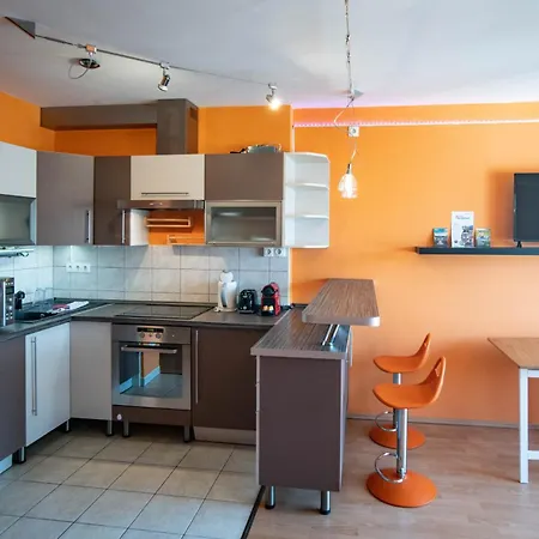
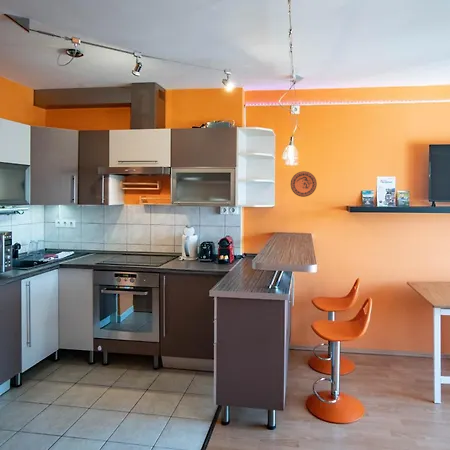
+ decorative plate (303, 184)
